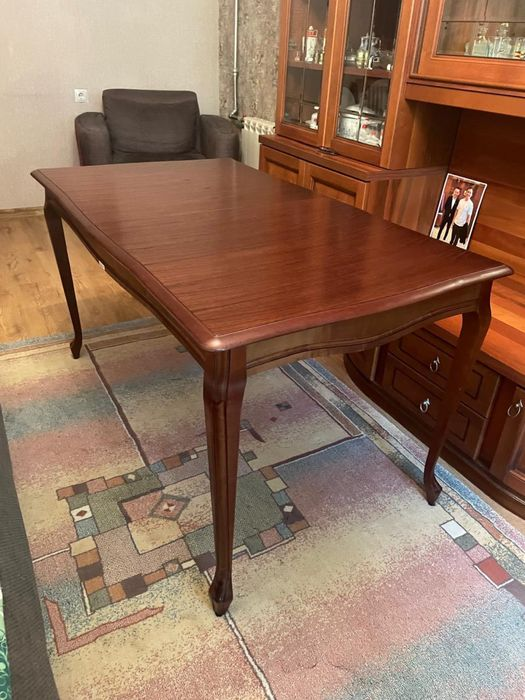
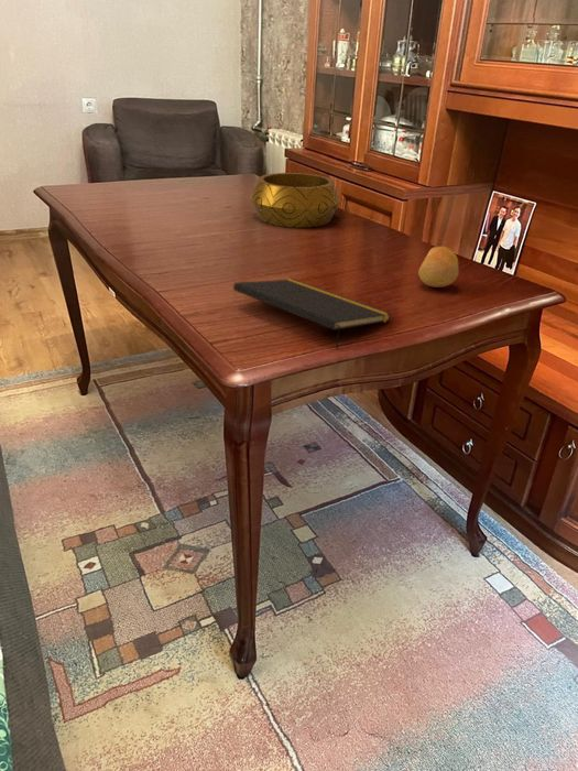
+ decorative bowl (295, 198)
+ fruit (438, 268)
+ notepad (312, 302)
